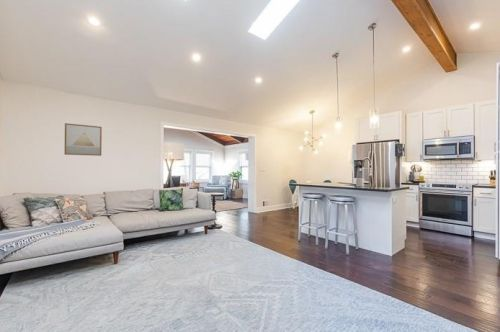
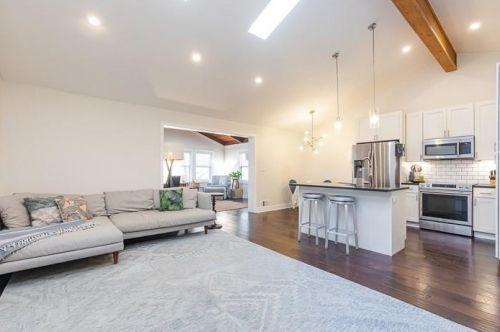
- wall art (83, 140)
